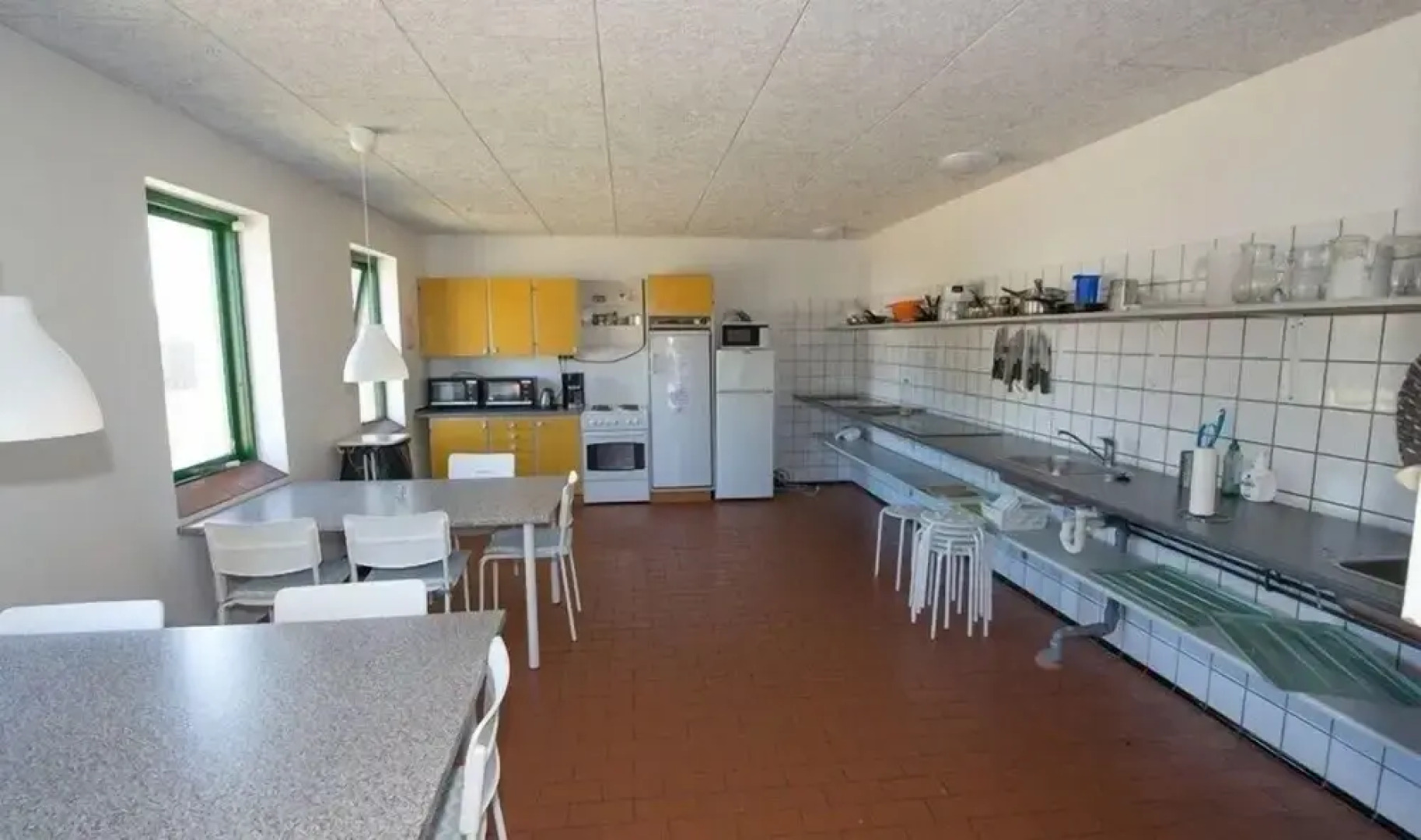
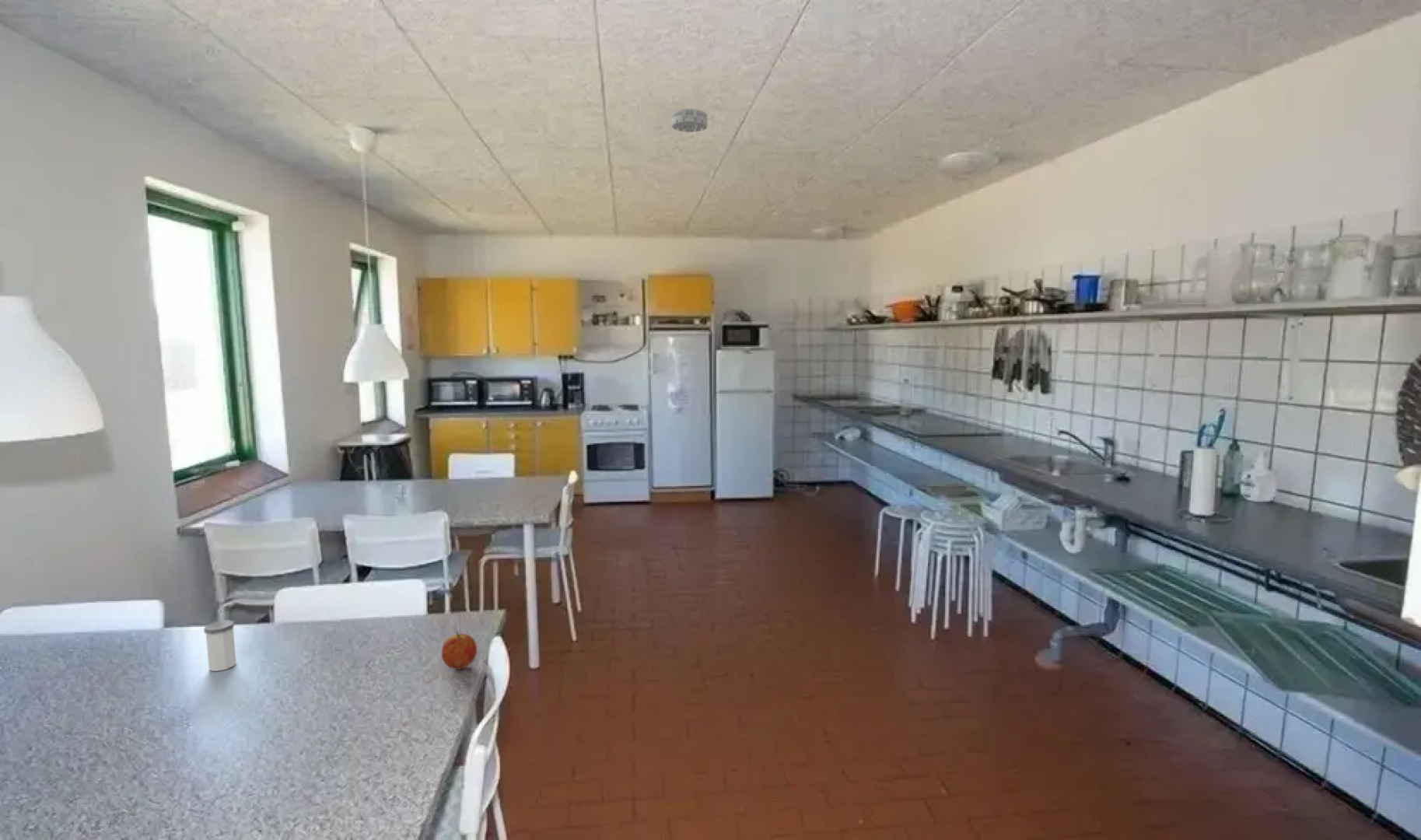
+ smoke detector (689, 120)
+ fruit (459, 649)
+ salt shaker (221, 645)
